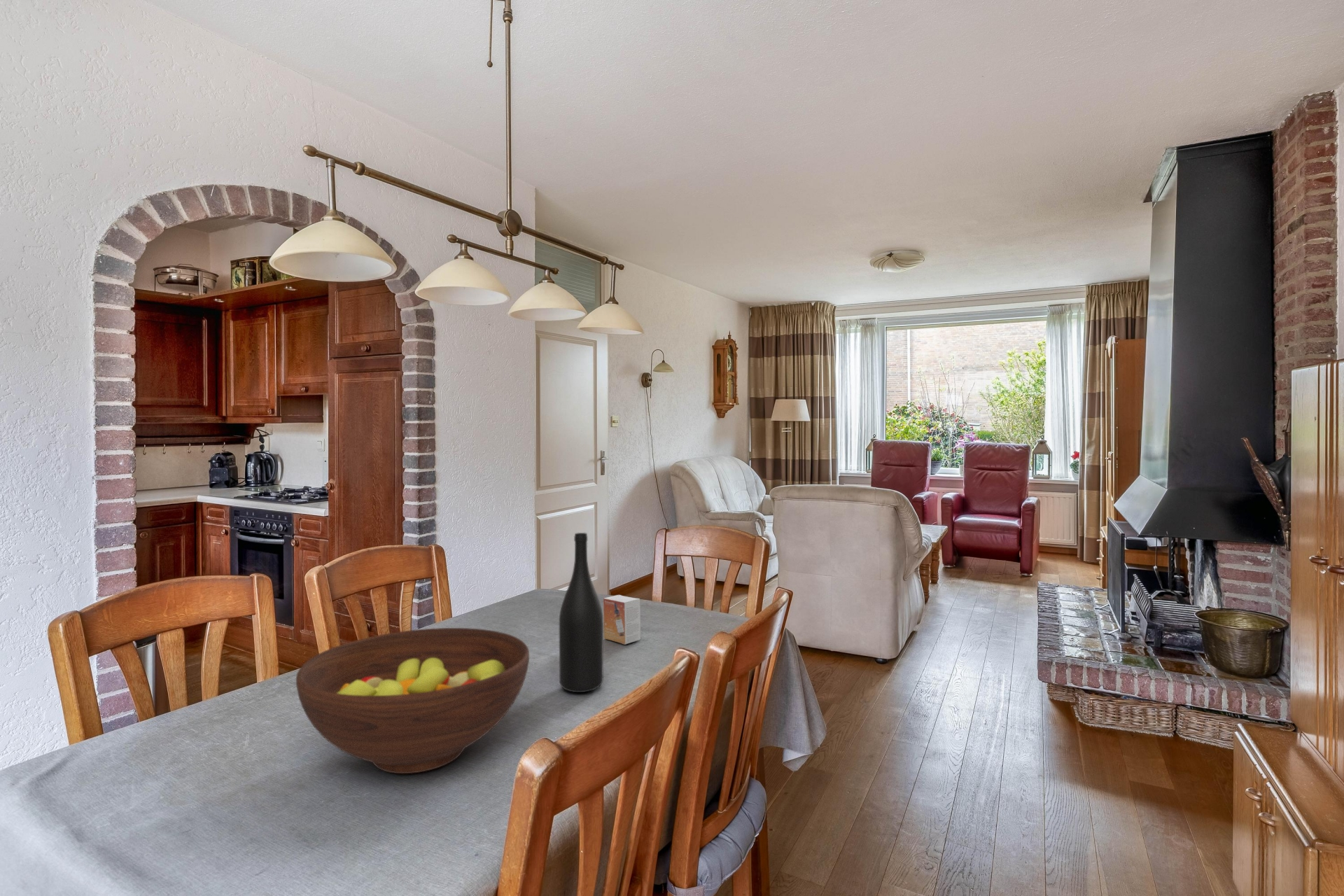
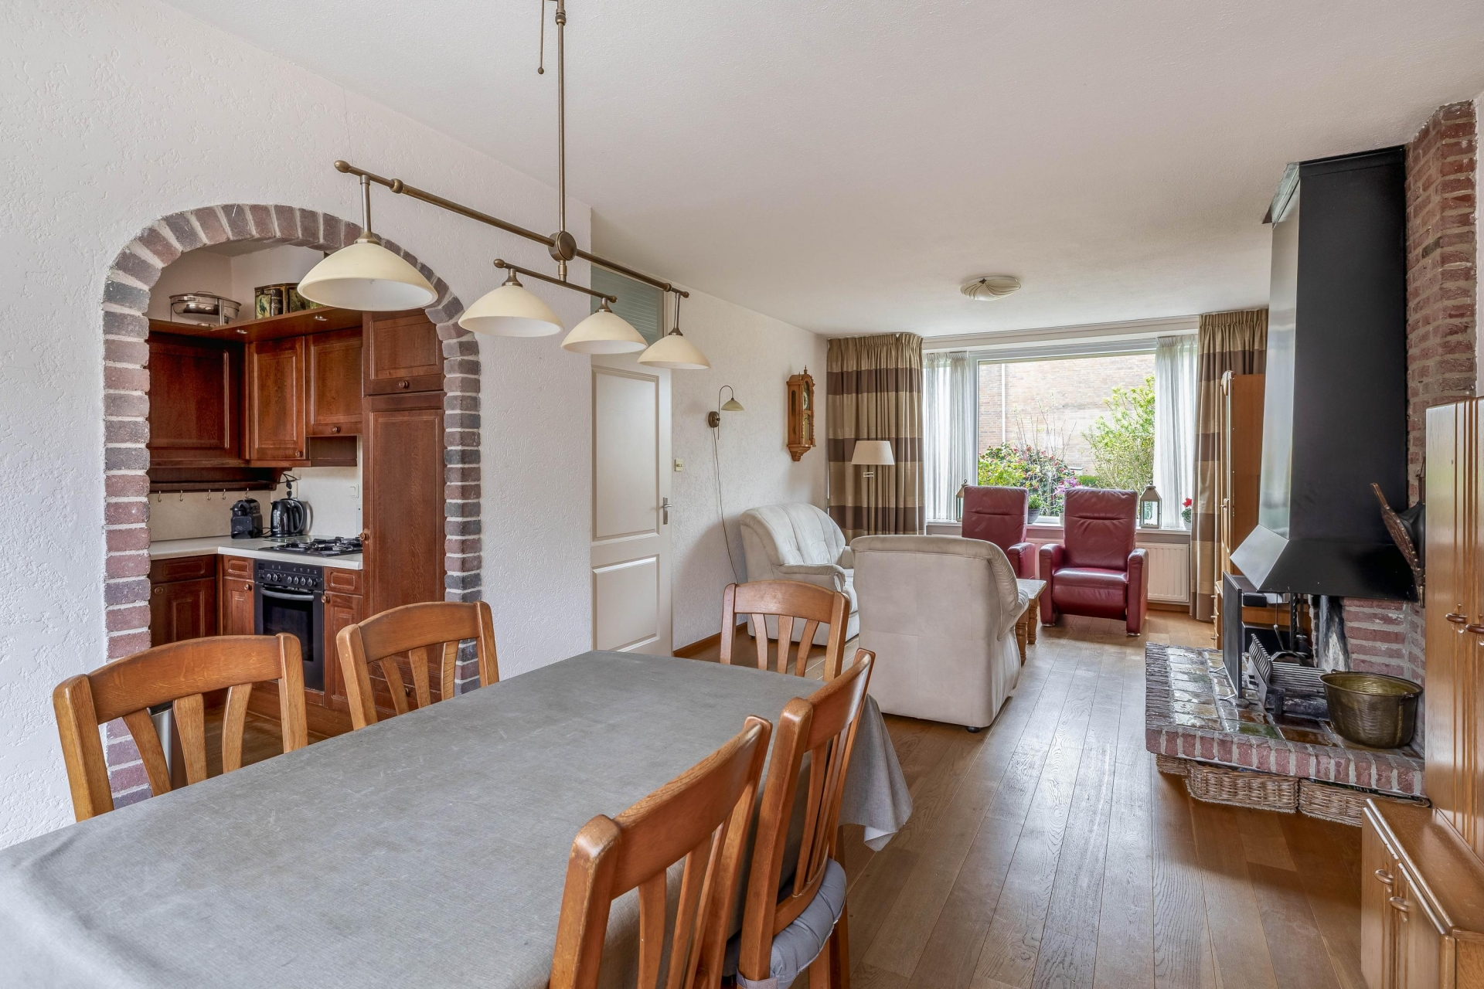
- fruit bowl (419, 706)
- wine bottle (581, 610)
- small box (622, 619)
